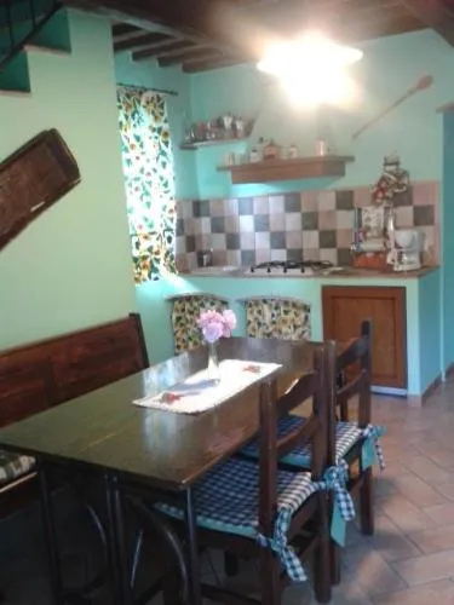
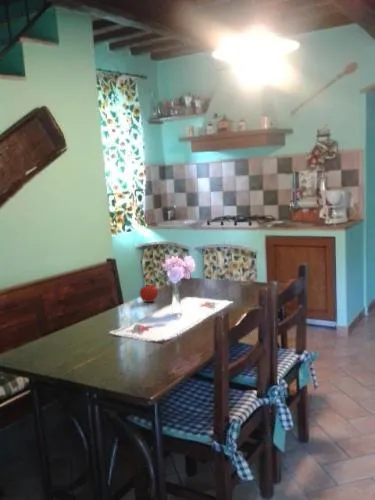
+ fruit (148, 292)
